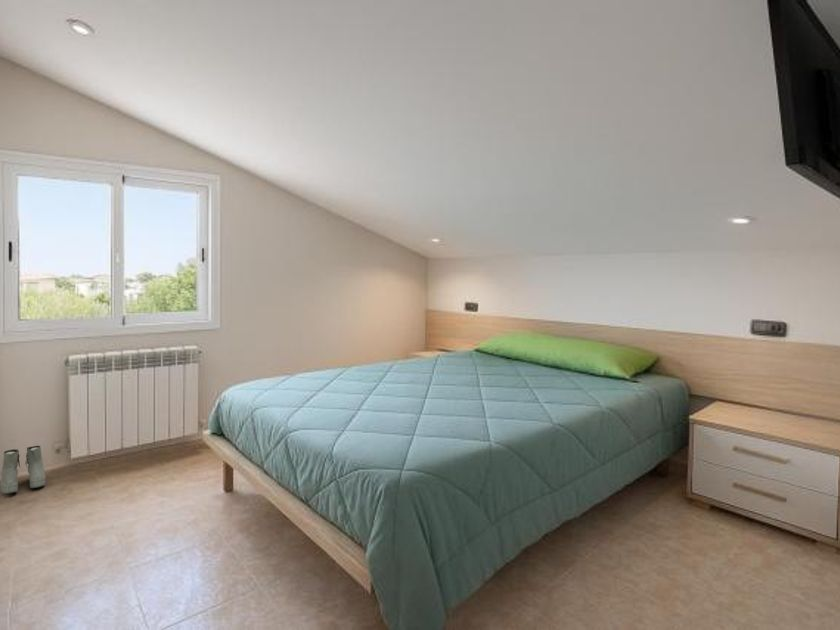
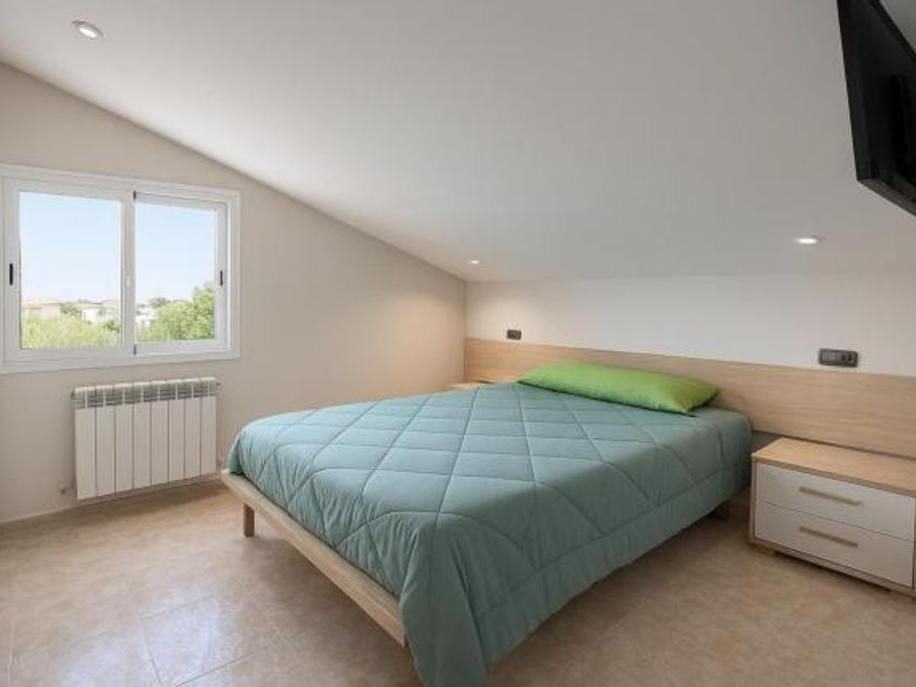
- boots (26, 466)
